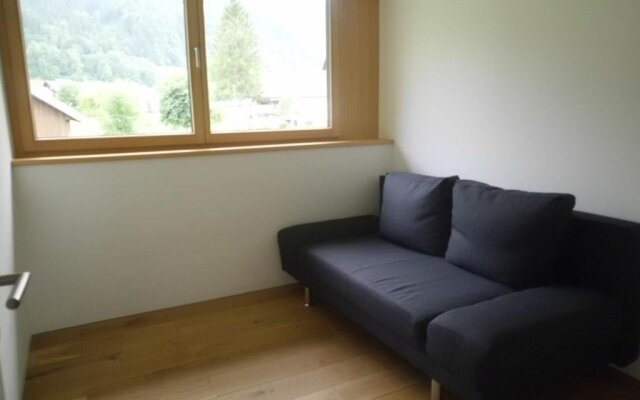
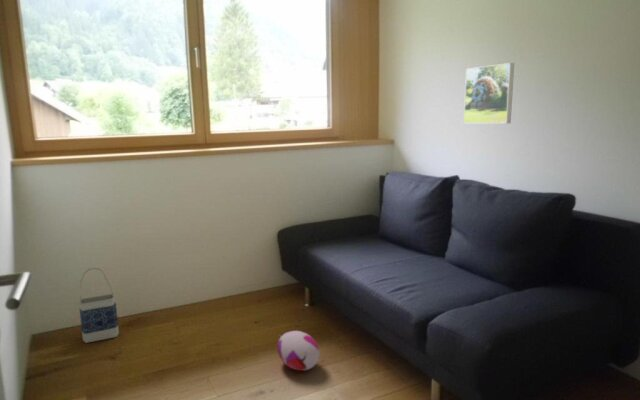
+ plush toy (298, 350)
+ bag (97, 302)
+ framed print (487, 95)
